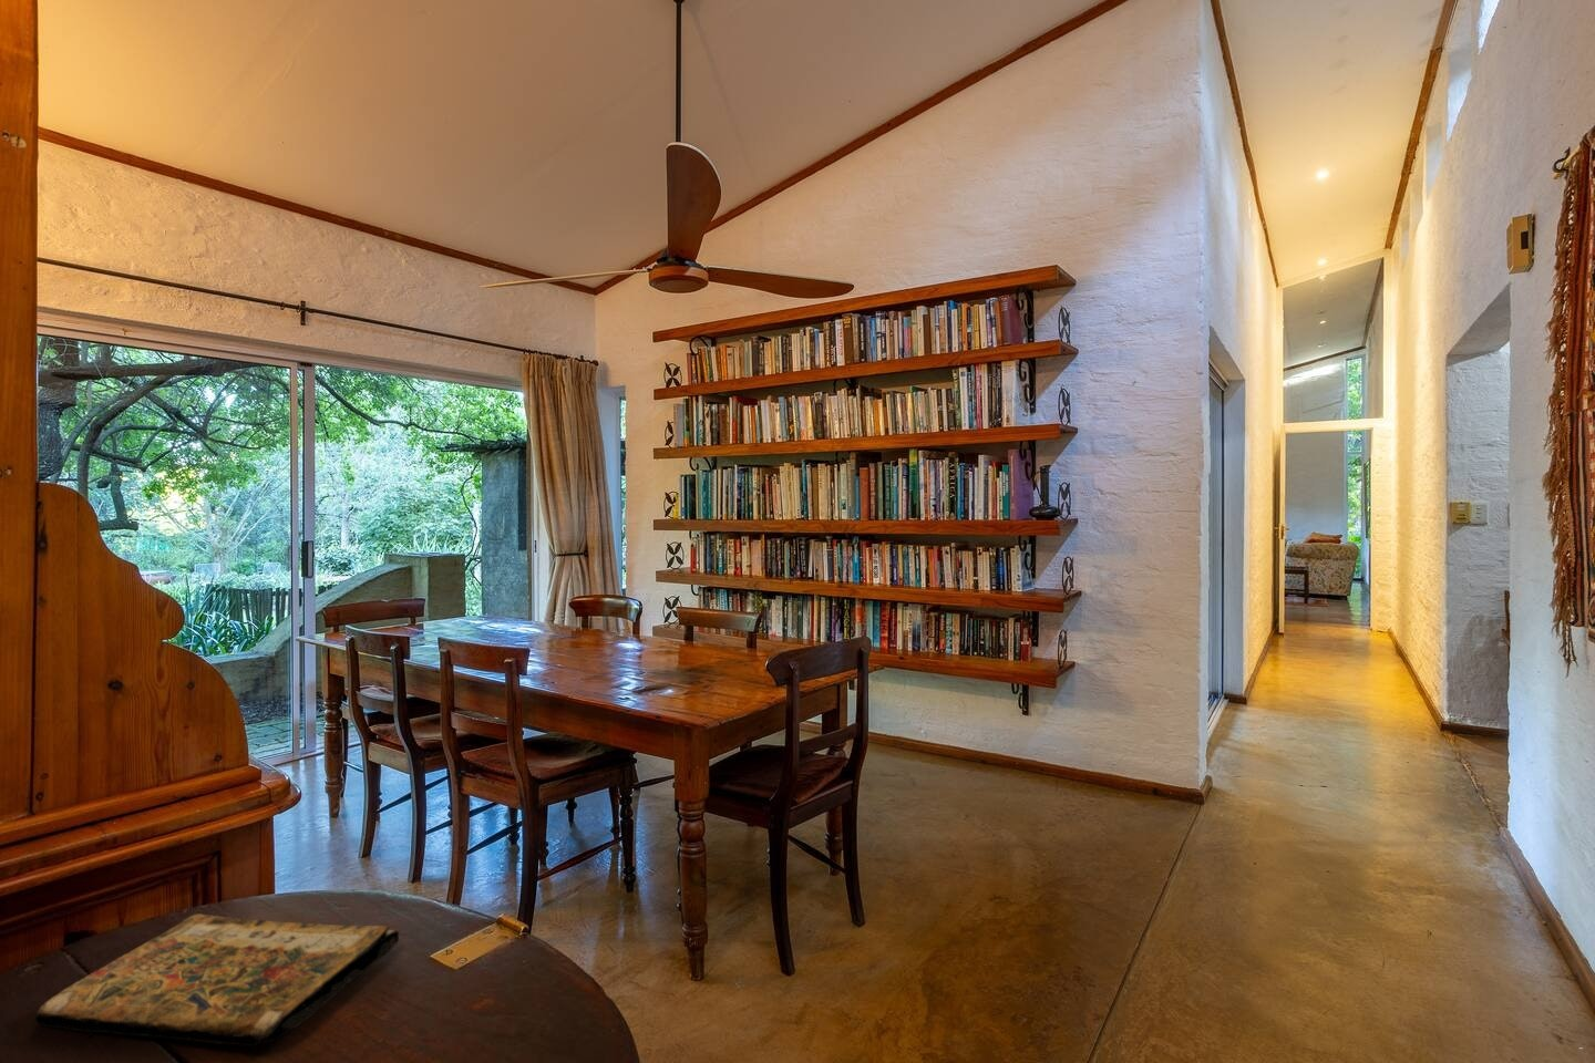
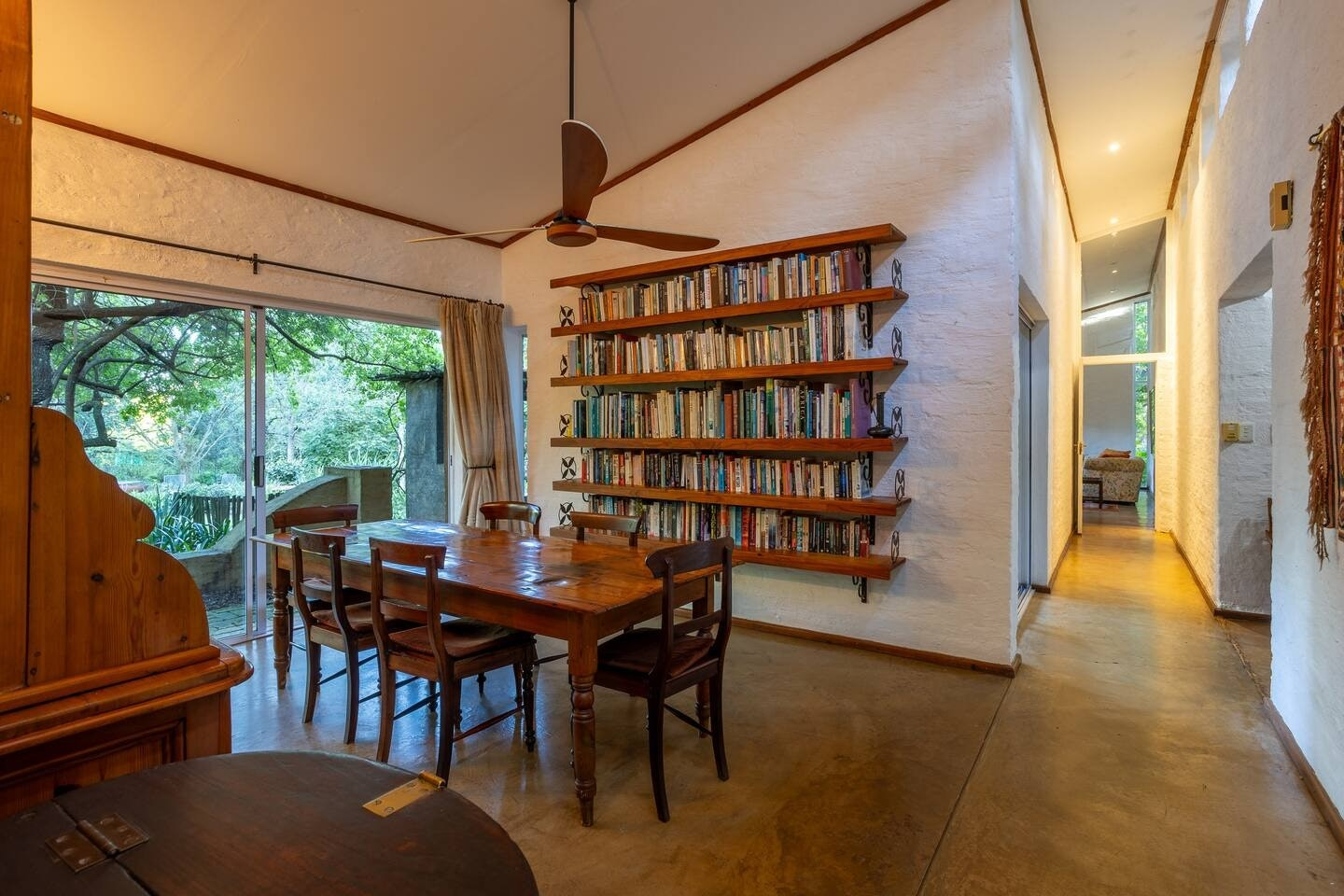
- book (234, 968)
